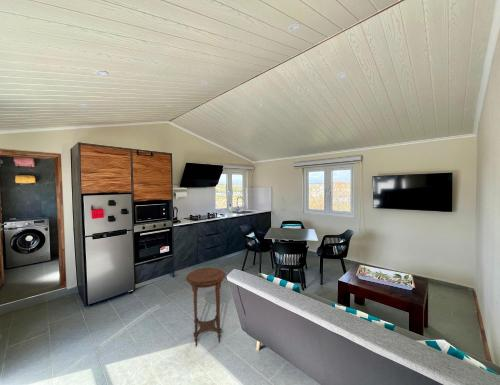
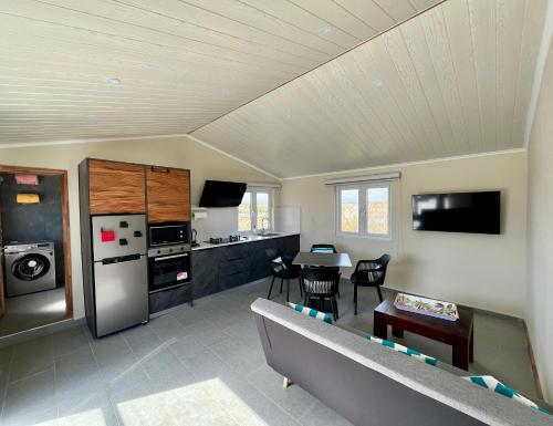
- side table (216, 305)
